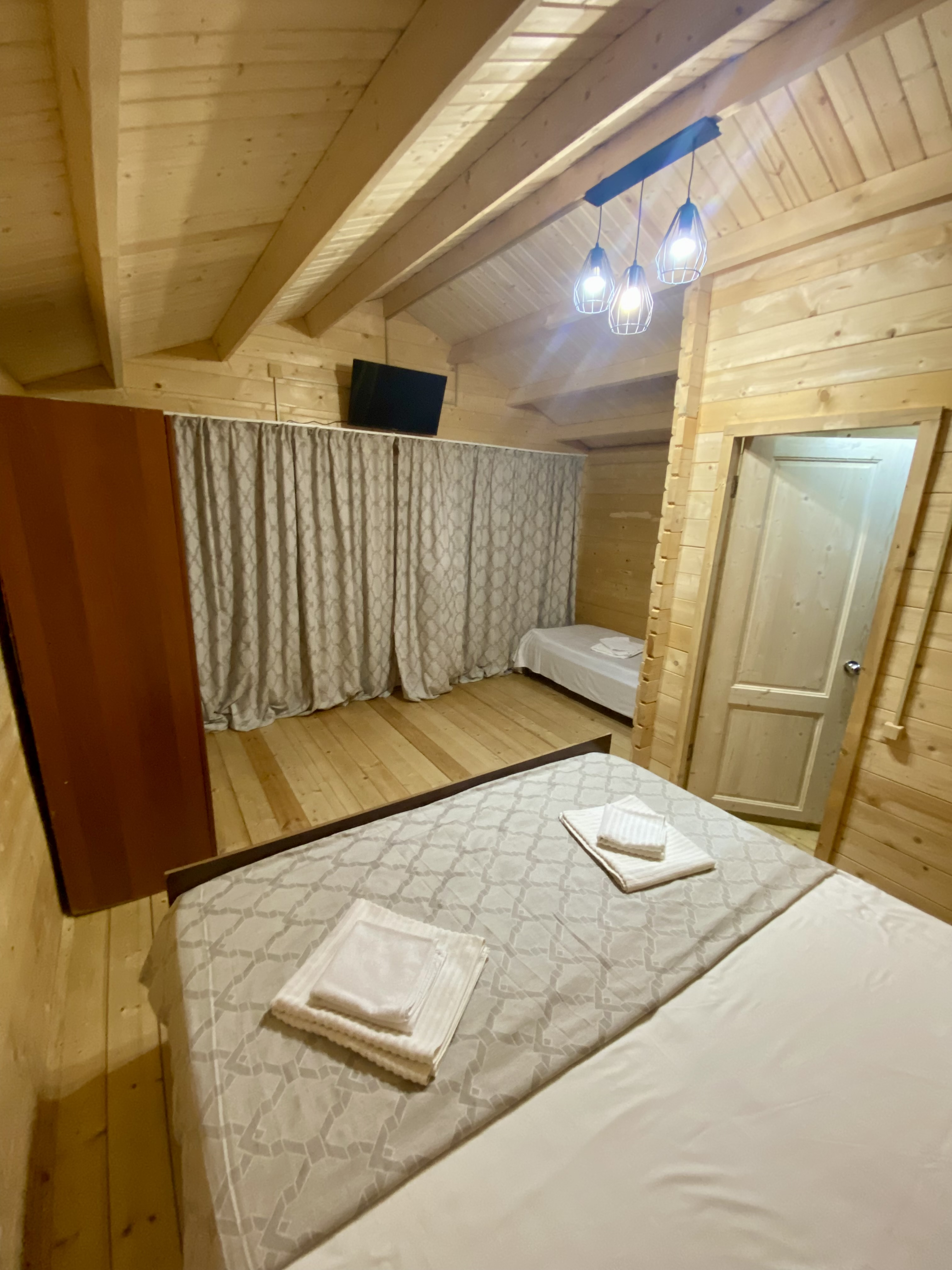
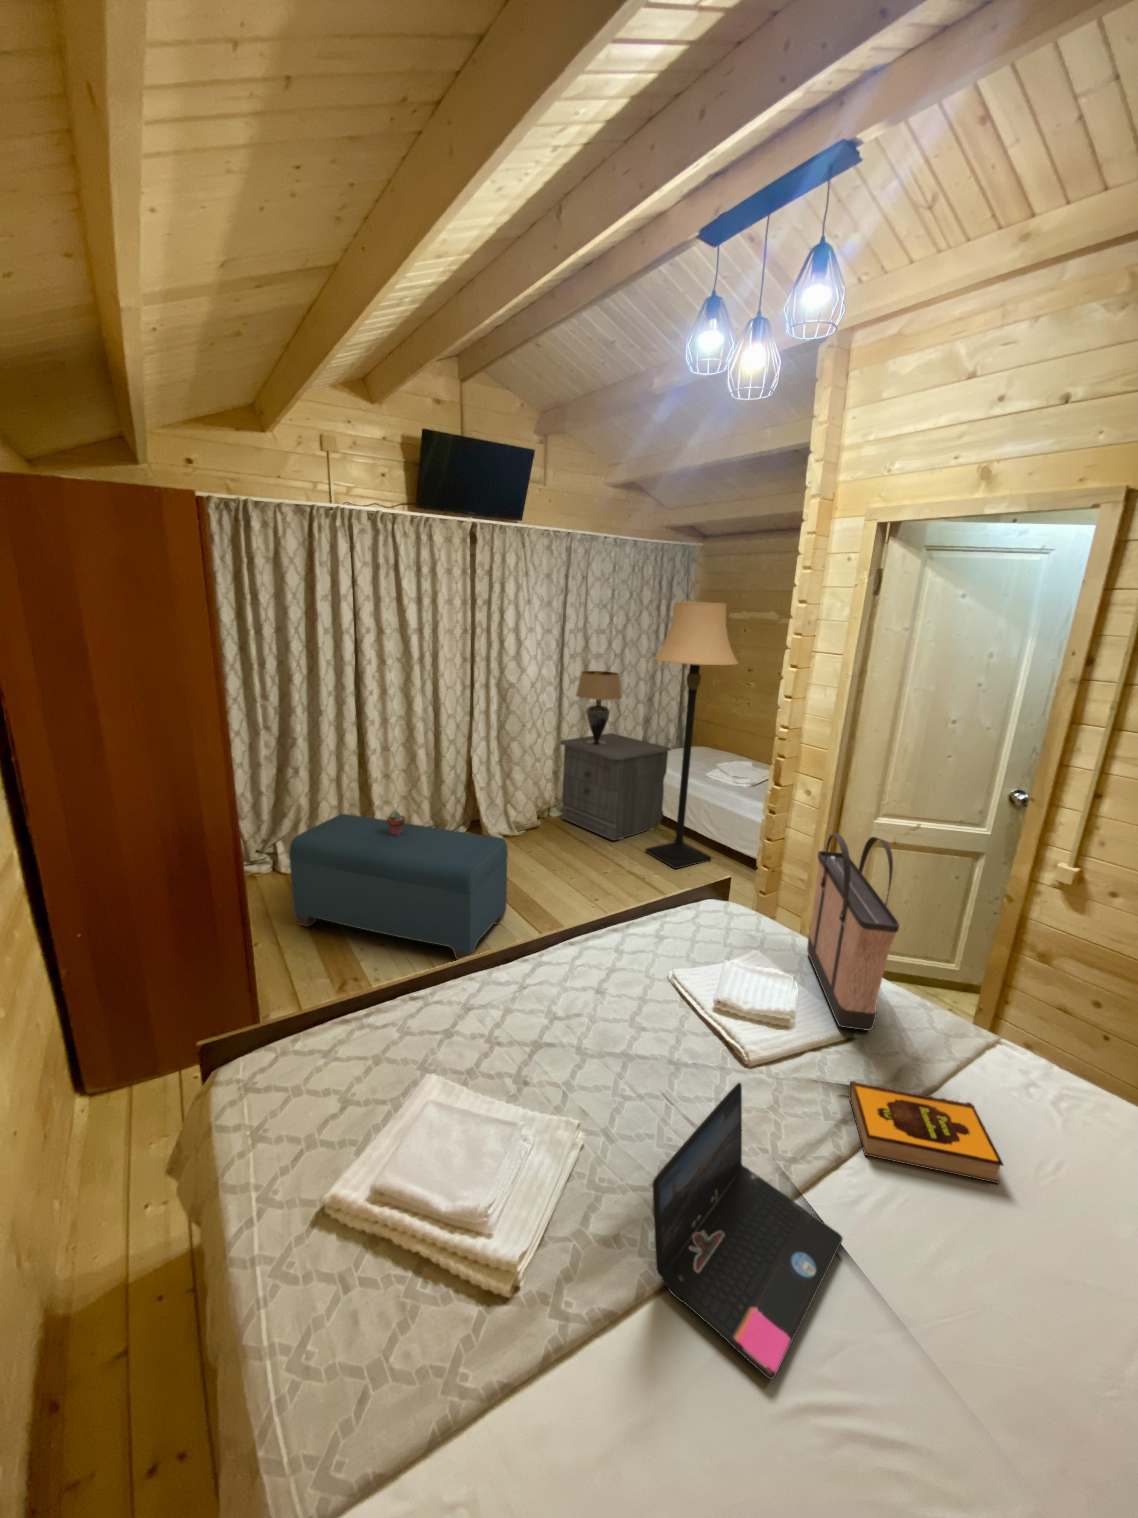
+ nightstand (611, 784)
+ laptop (752, 1211)
+ shopping bag (848, 917)
+ potted succulent (396, 822)
+ lamp (689, 735)
+ hardback book (919, 1125)
+ table lamp (598, 708)
+ bench (400, 880)
